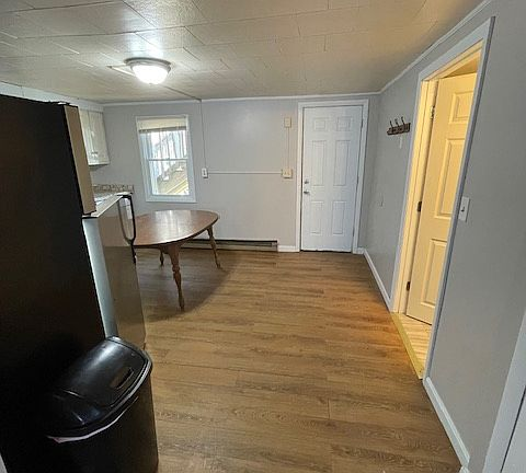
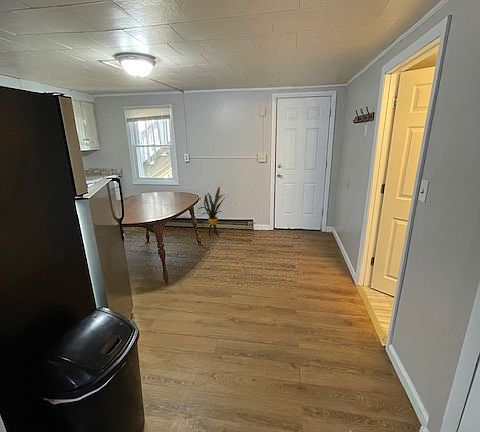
+ house plant (215, 212)
